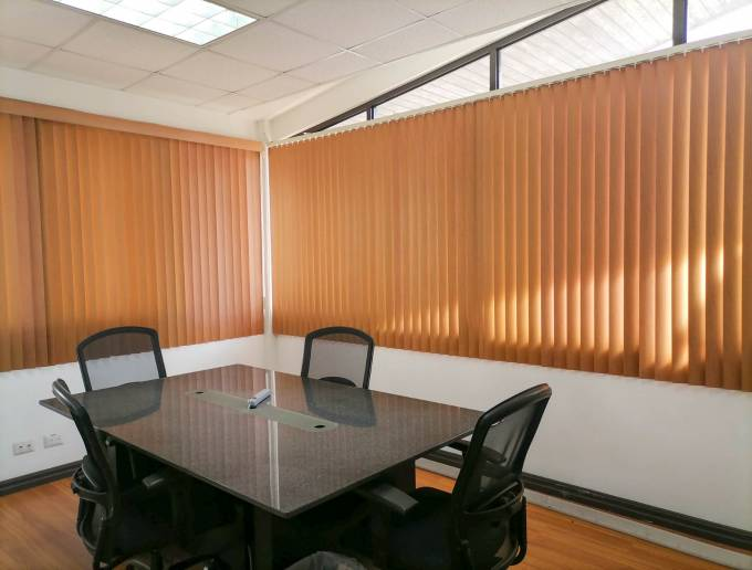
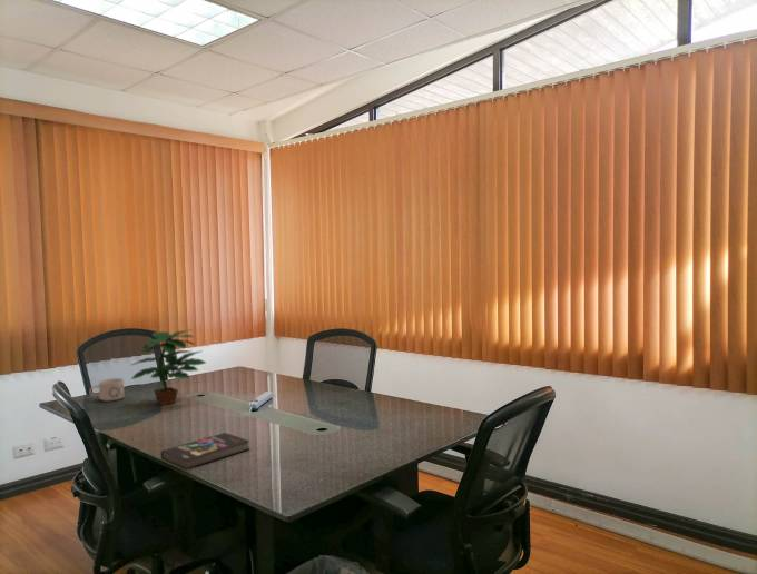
+ potted plant (170, 367)
+ mug (107, 389)
+ book (206, 449)
